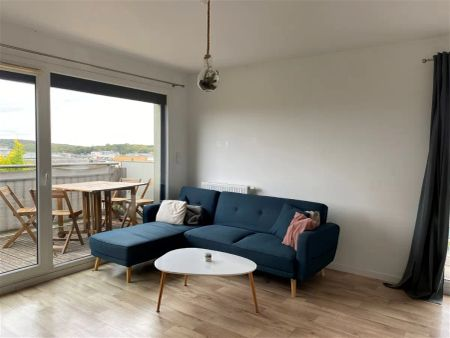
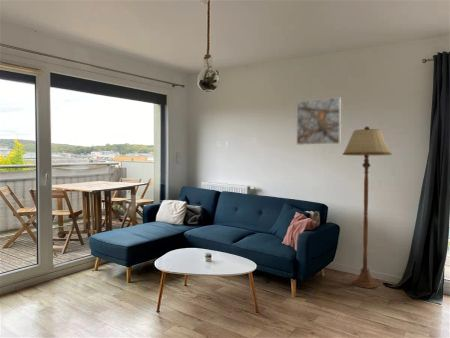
+ floor lamp (365, 205)
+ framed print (317, 122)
